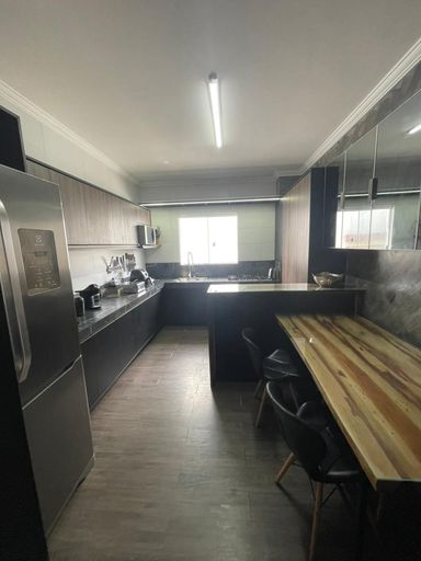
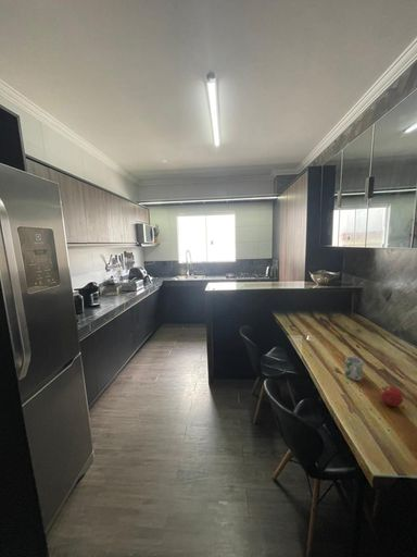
+ mug (353, 369)
+ fruit (391, 396)
